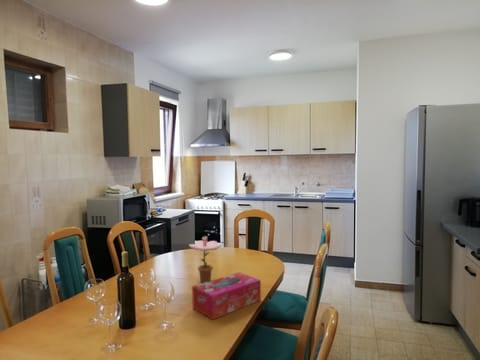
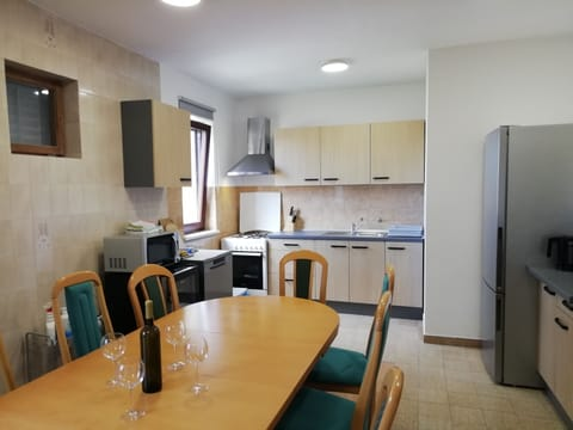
- tissue box (227, 293)
- flower (208, 252)
